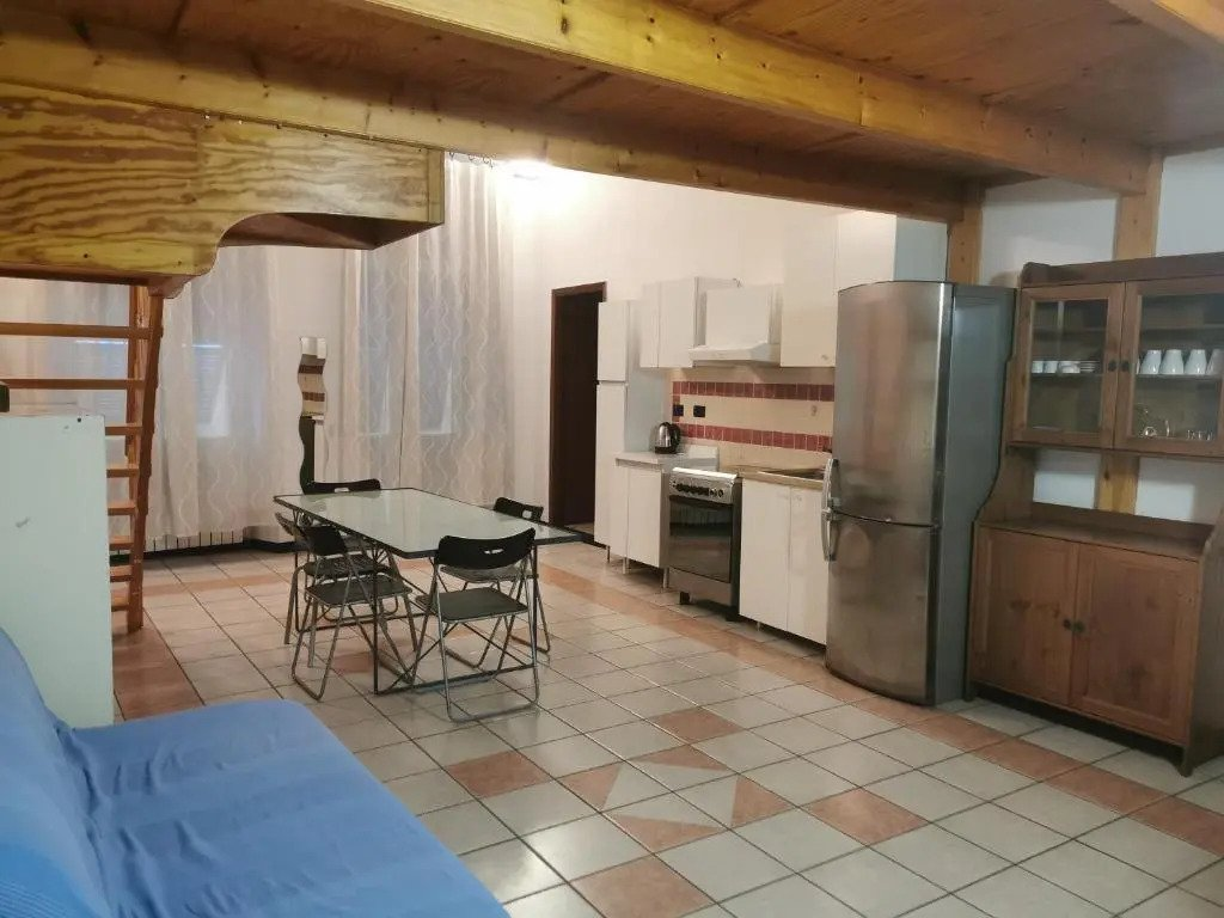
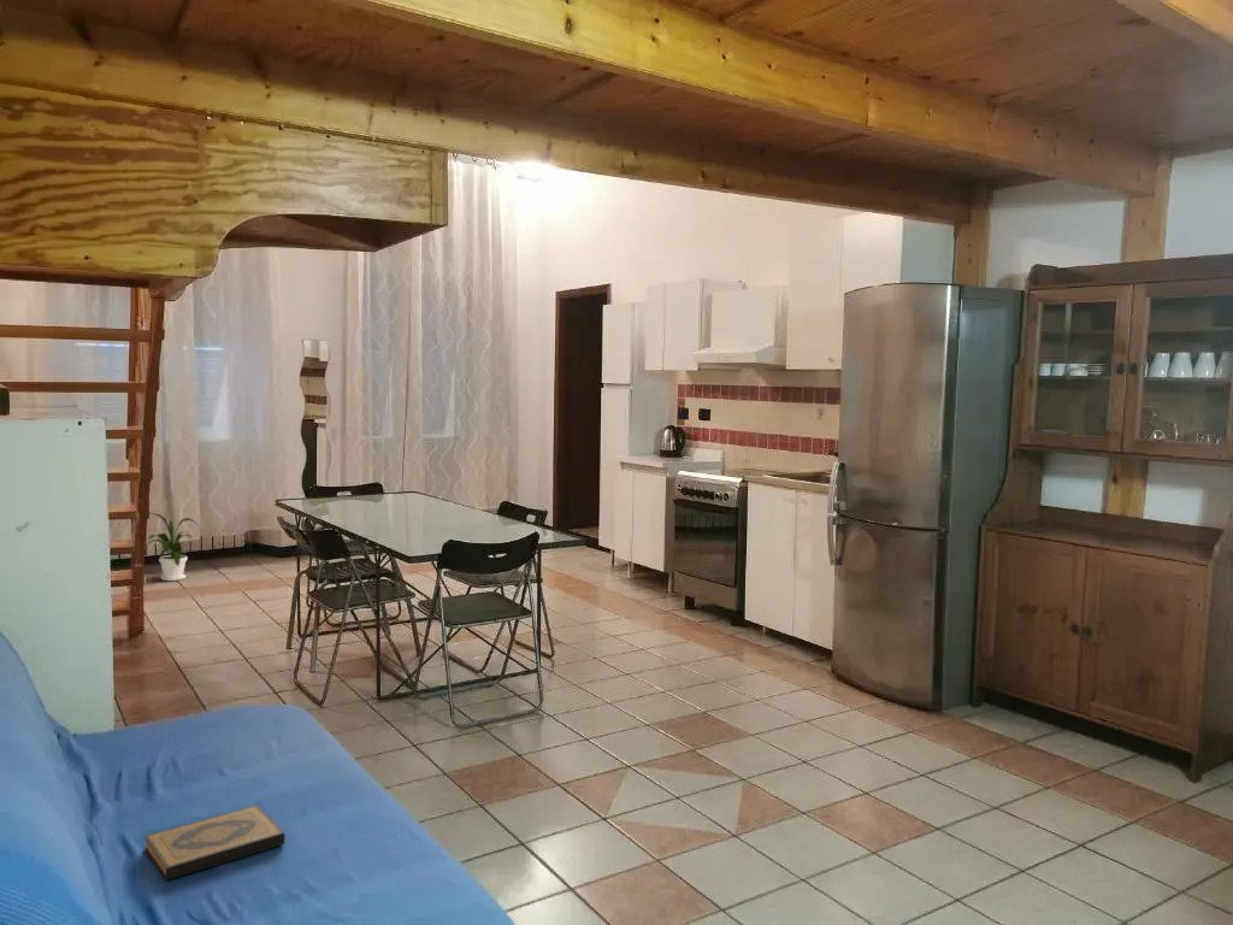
+ hardback book (214, 839)
+ house plant (171, 546)
